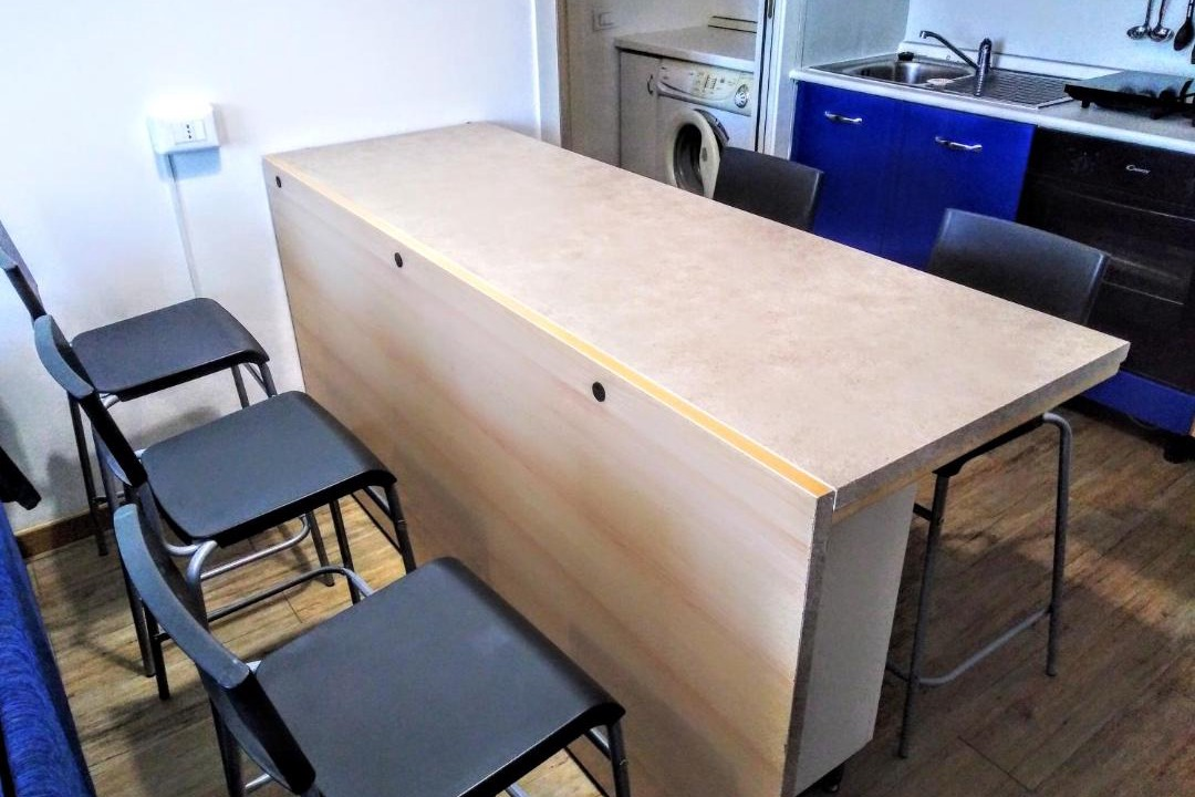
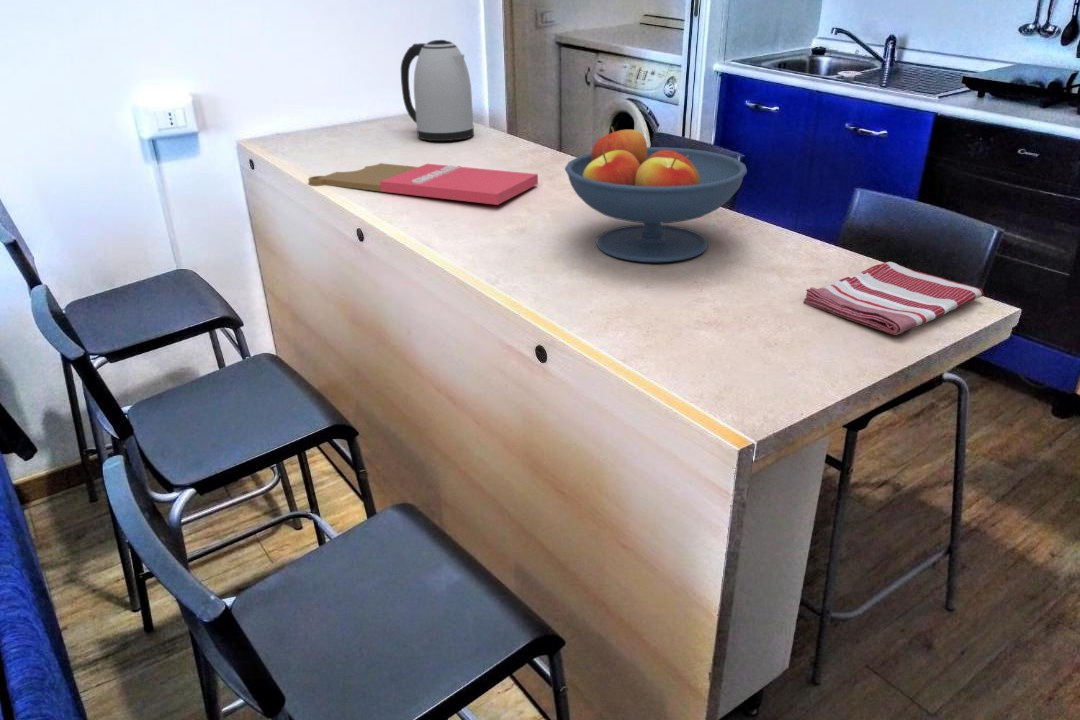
+ cutting board (419, 178)
+ kettle (434, 88)
+ dish towel (894, 294)
+ fruit bowl (653, 191)
